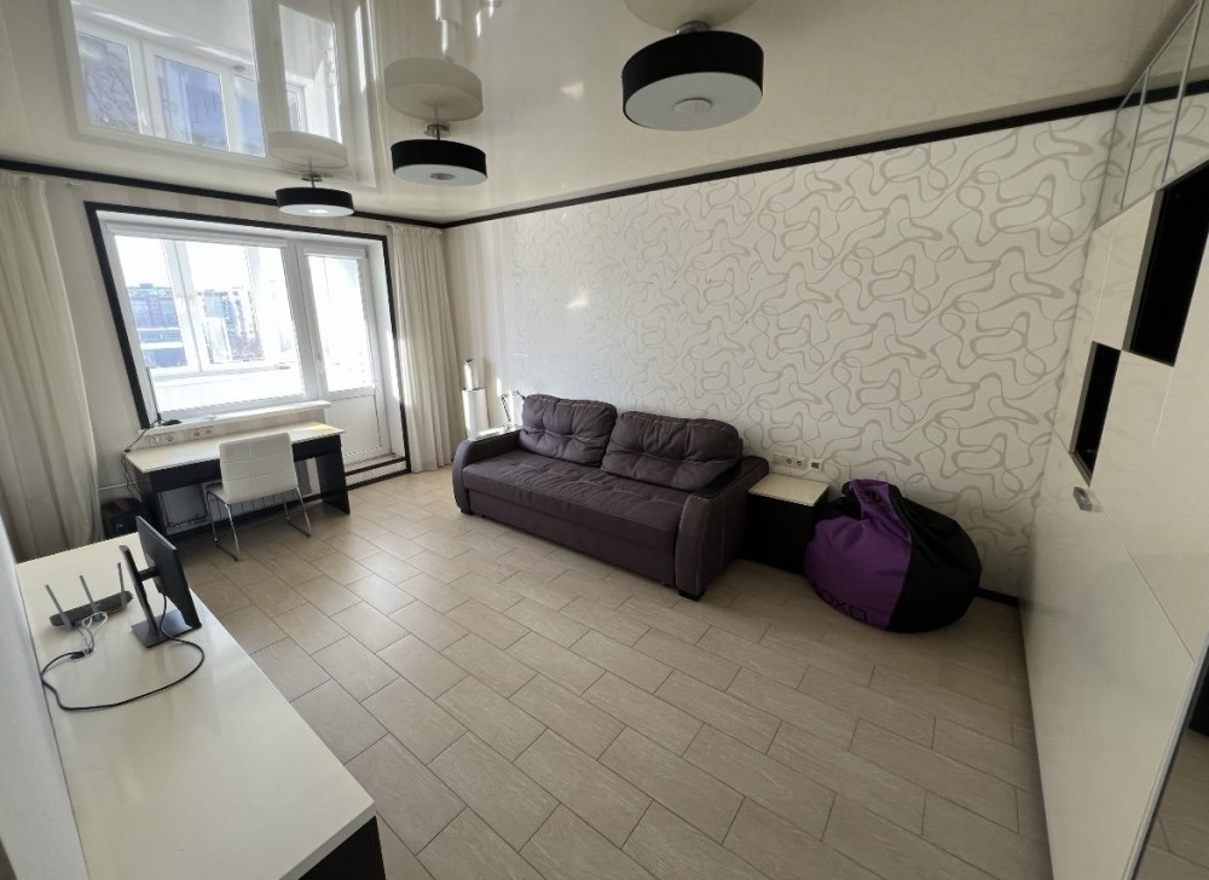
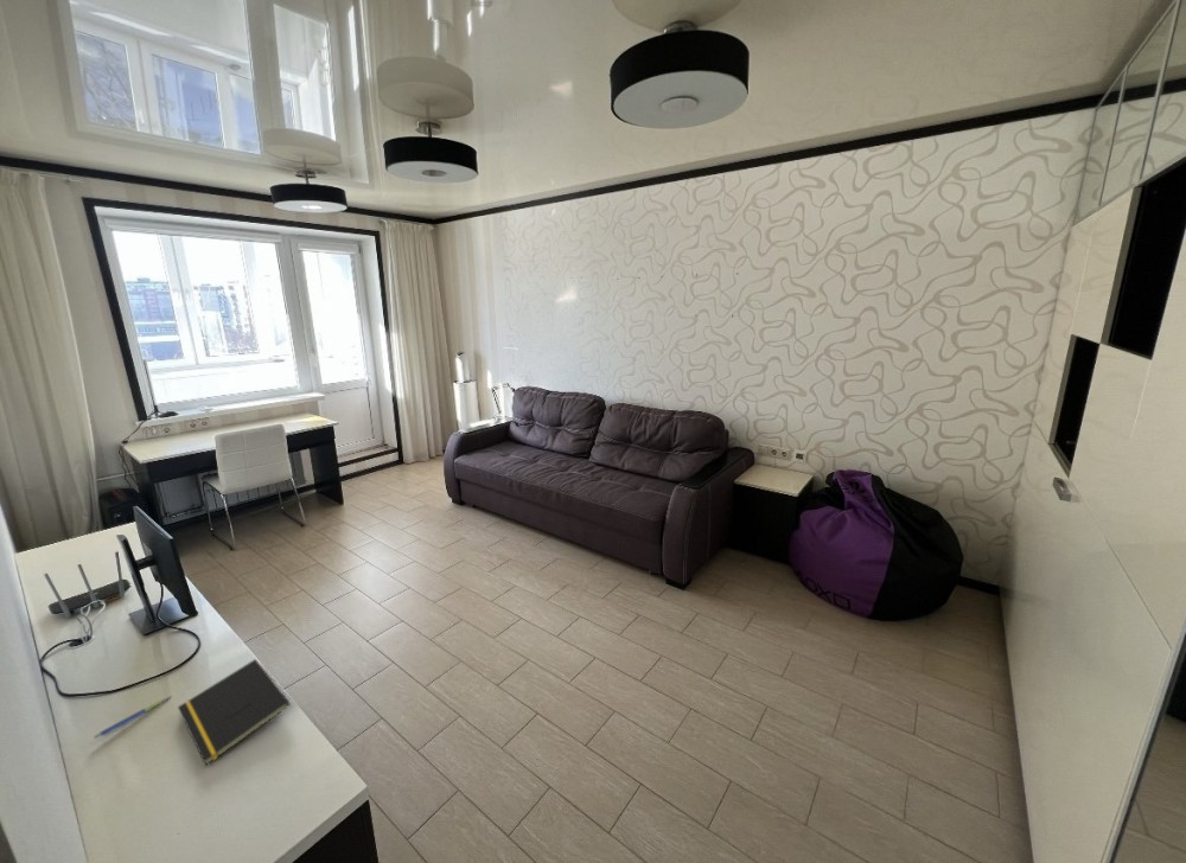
+ pen (134, 715)
+ notepad (234, 705)
